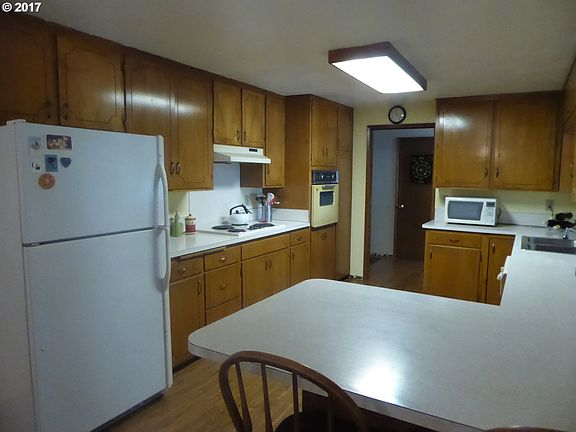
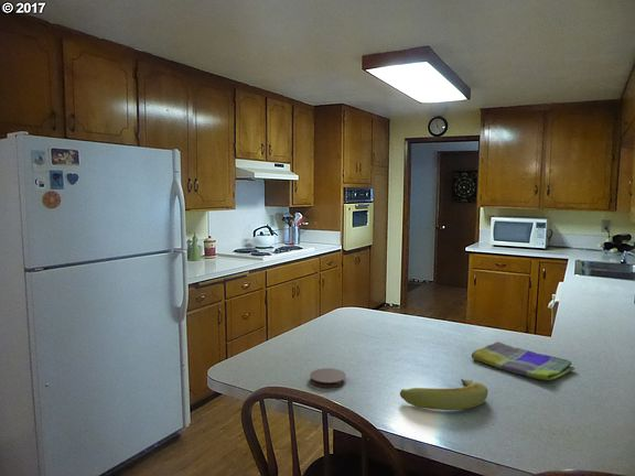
+ banana (449, 389)
+ coaster (327, 377)
+ dish towel (519, 359)
